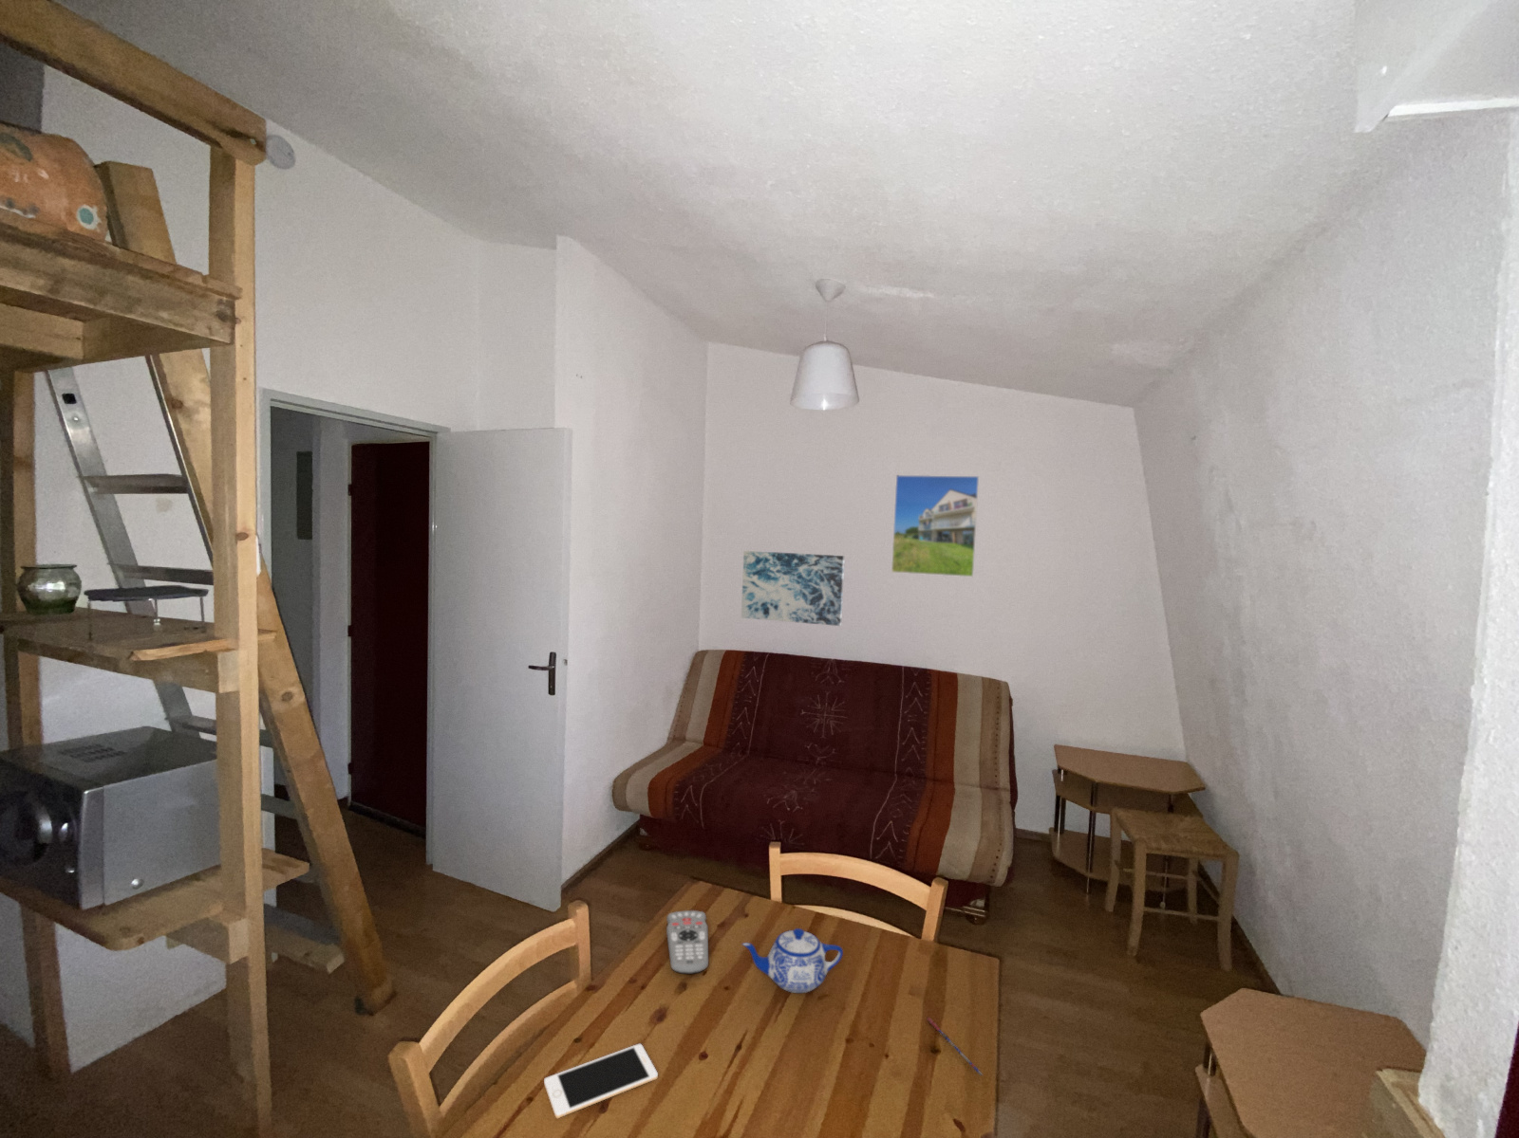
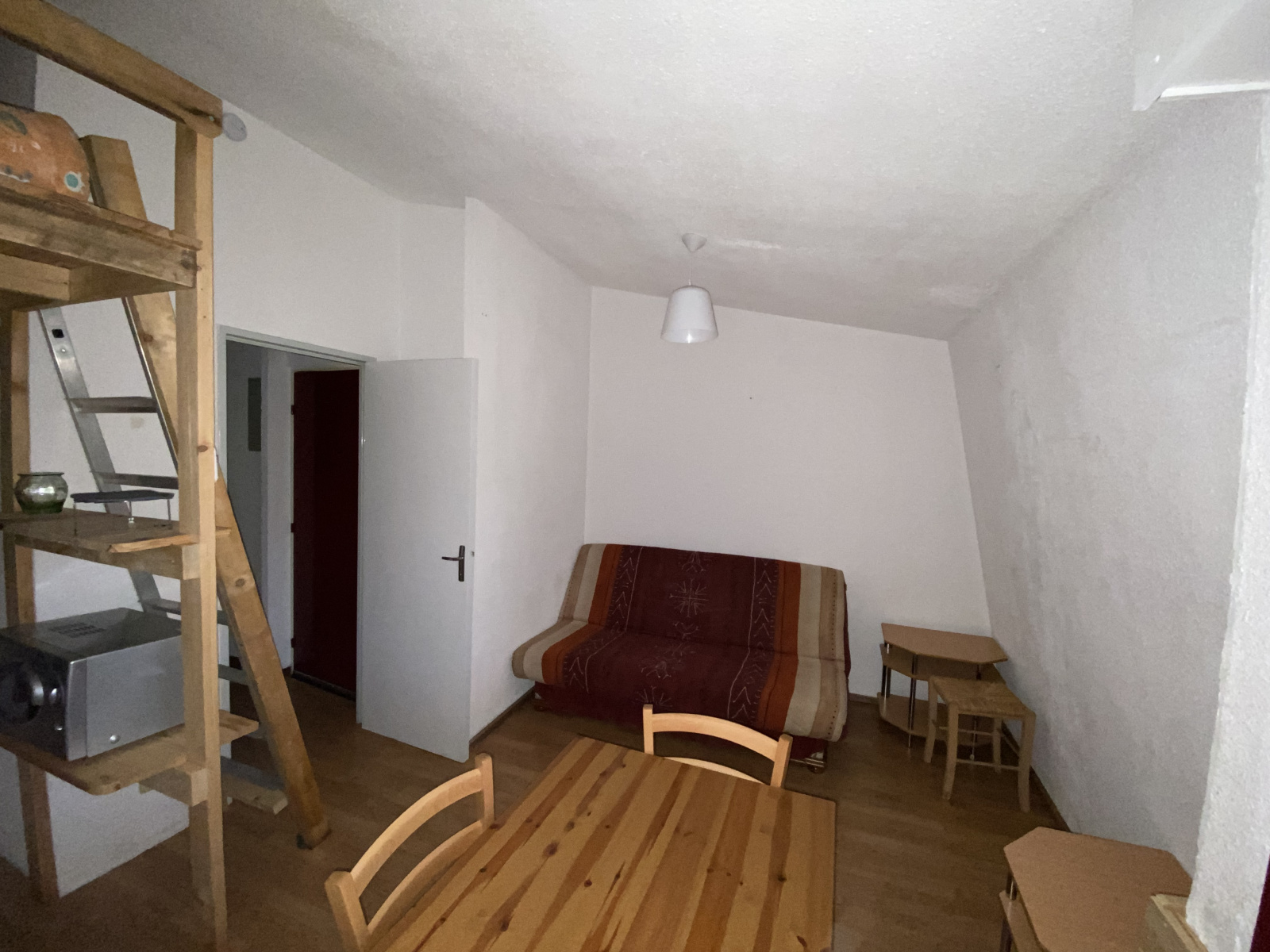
- pen (953, 1044)
- teapot (792, 955)
- cell phone (600, 1078)
- wall art (792, 587)
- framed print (934, 525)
- remote control (688, 941)
